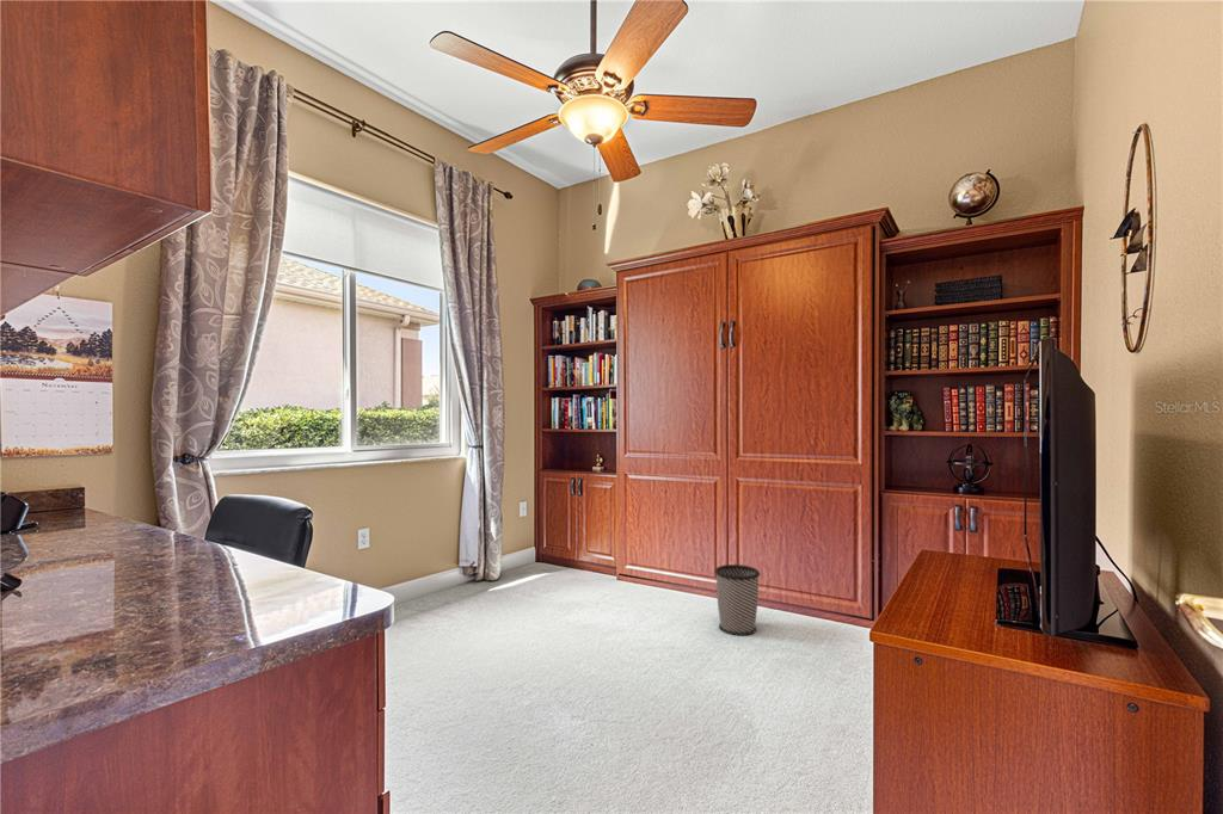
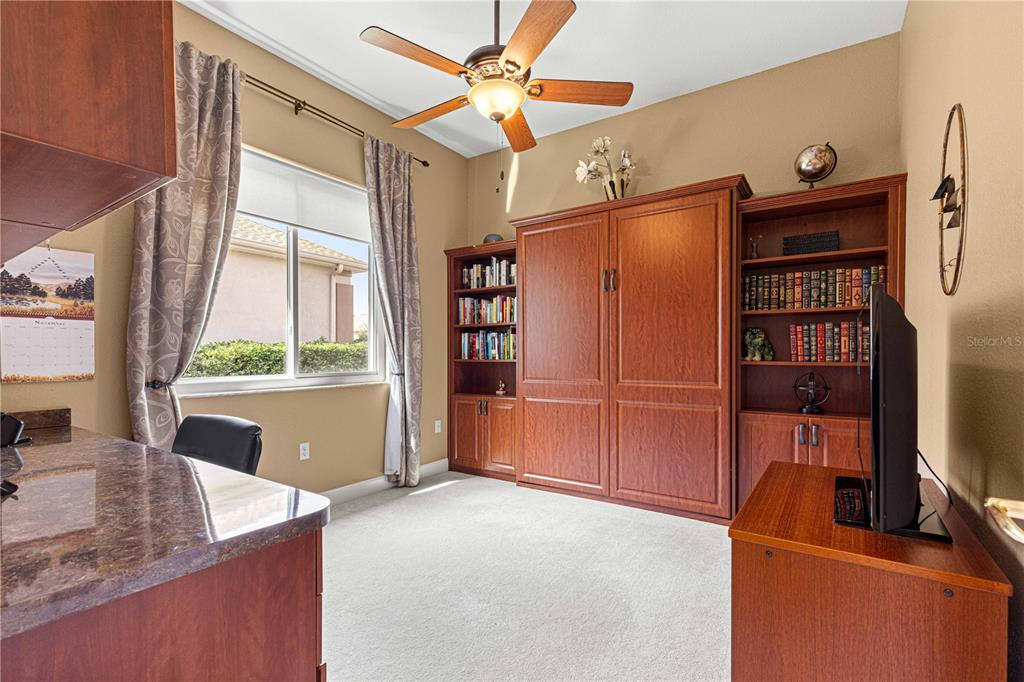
- wastebasket (737, 599)
